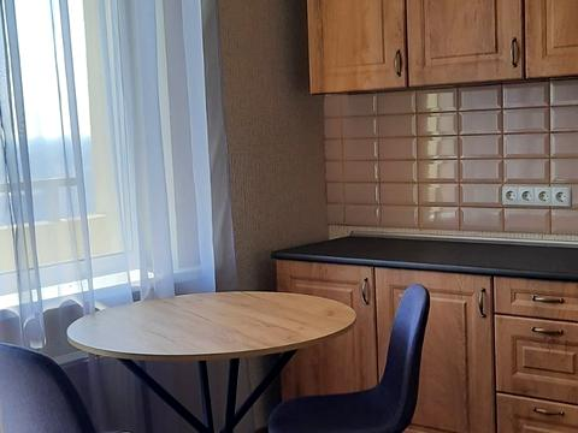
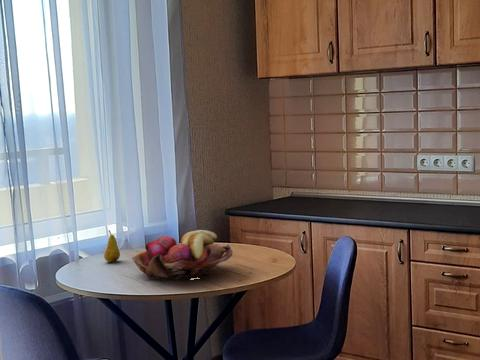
+ fruit (111, 245)
+ fruit basket (184, 253)
